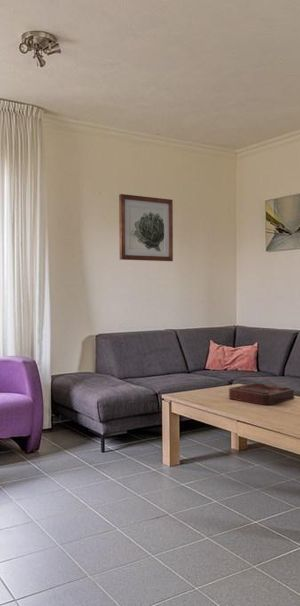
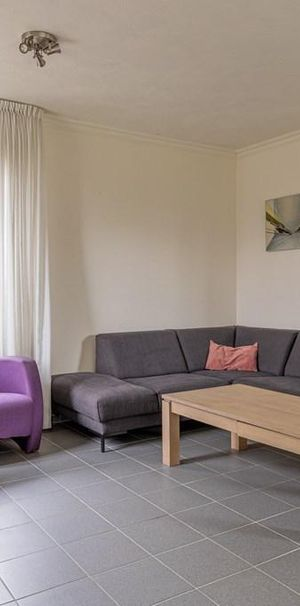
- wall art (146, 228)
- decorative tray (261, 393)
